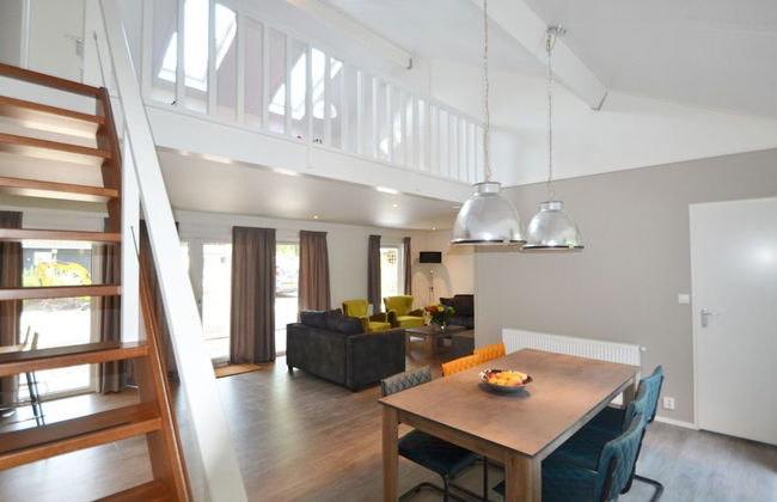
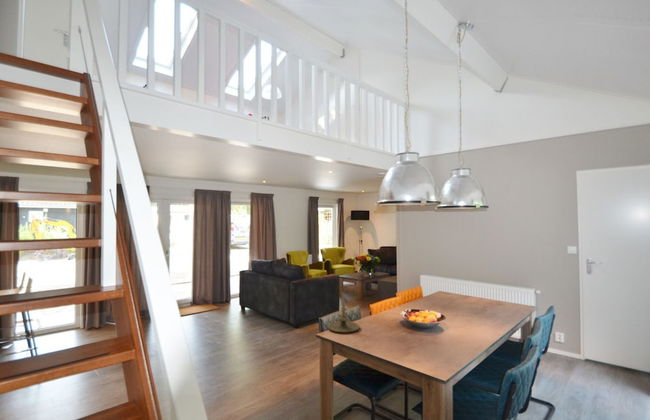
+ candle holder (343, 309)
